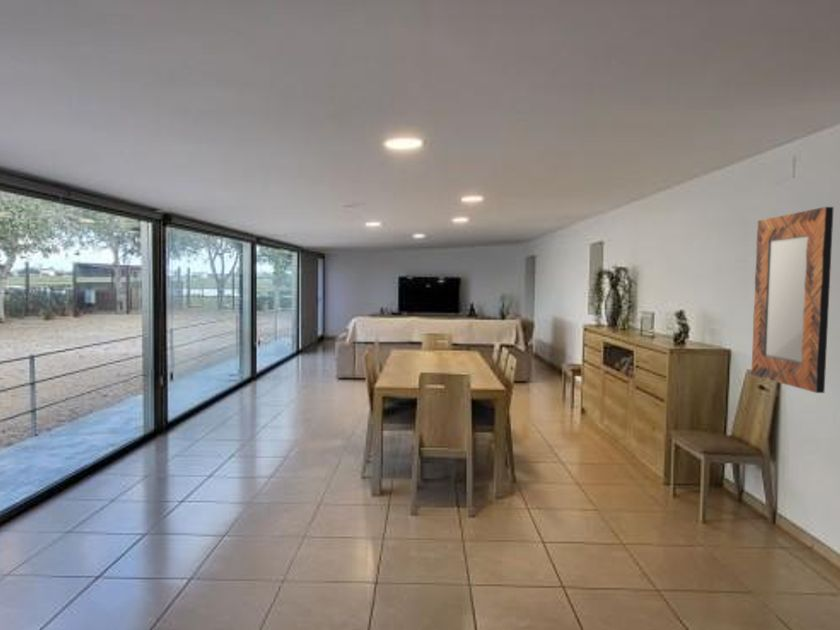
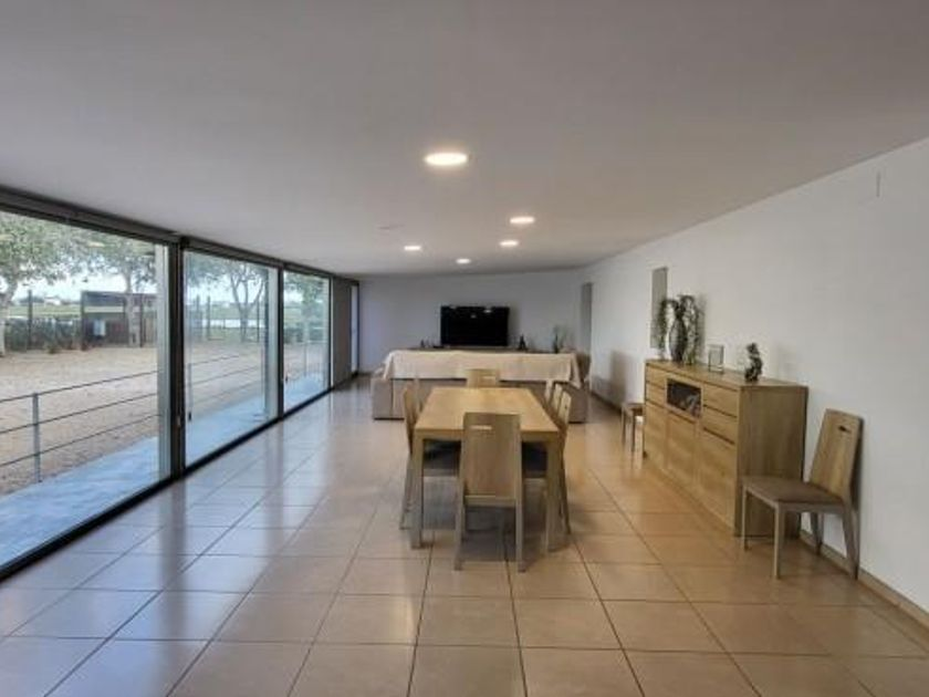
- home mirror (787, 299)
